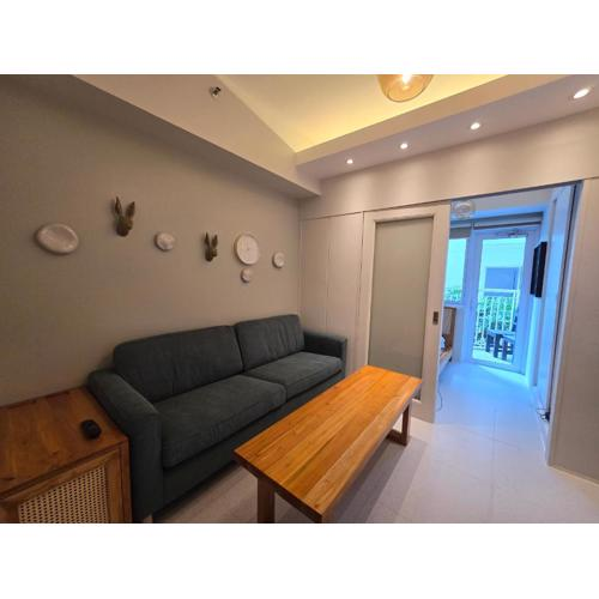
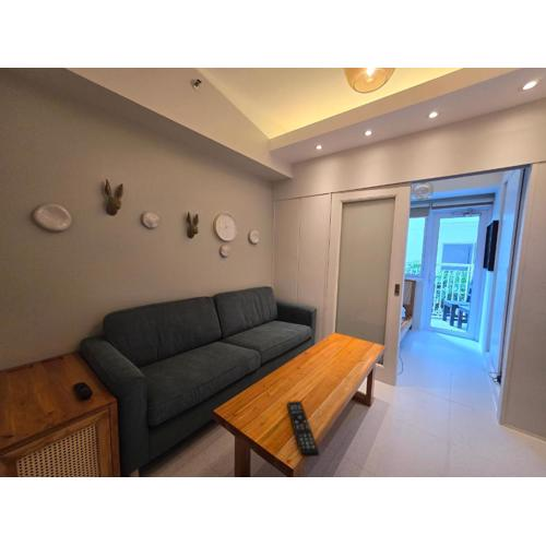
+ remote control (300, 424)
